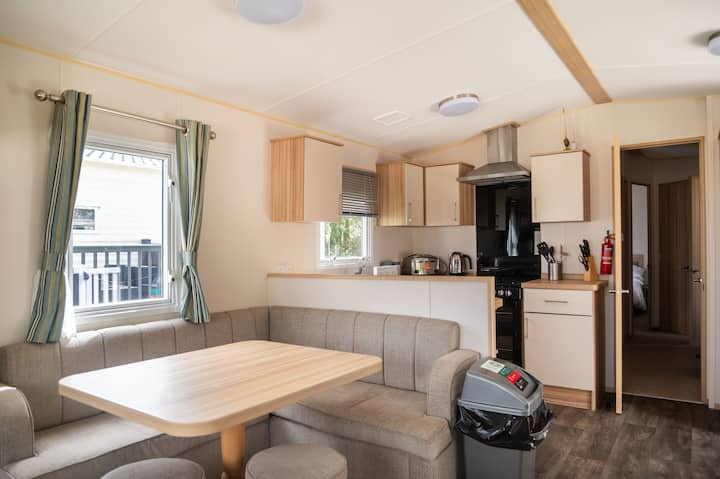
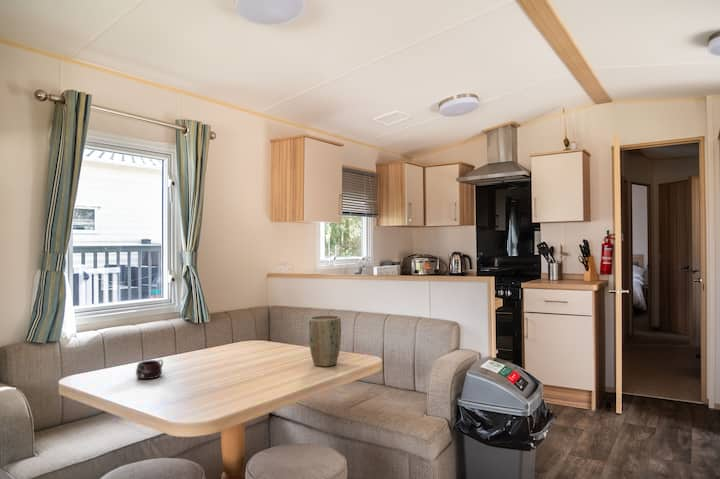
+ mug (151, 368)
+ plant pot (325, 340)
